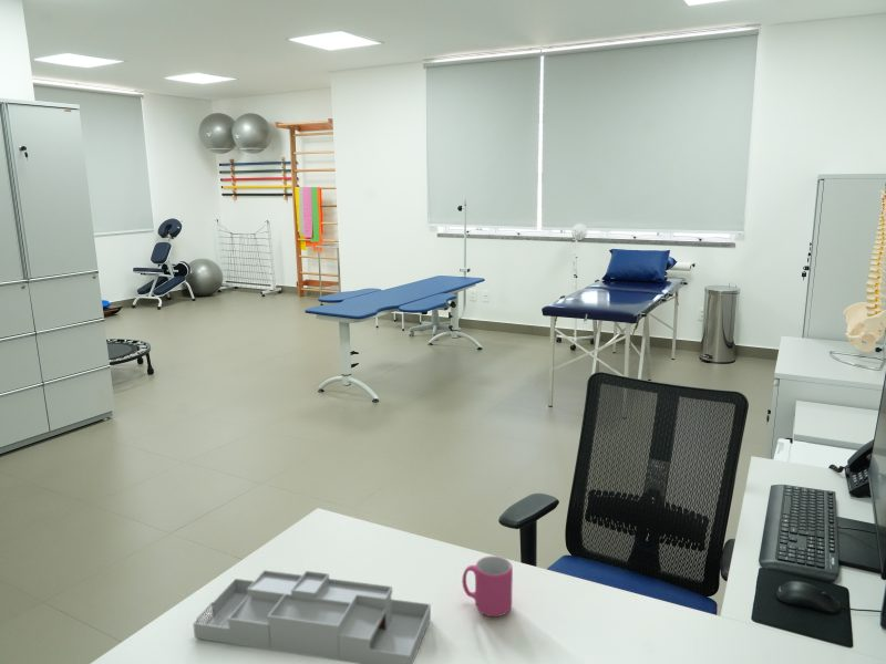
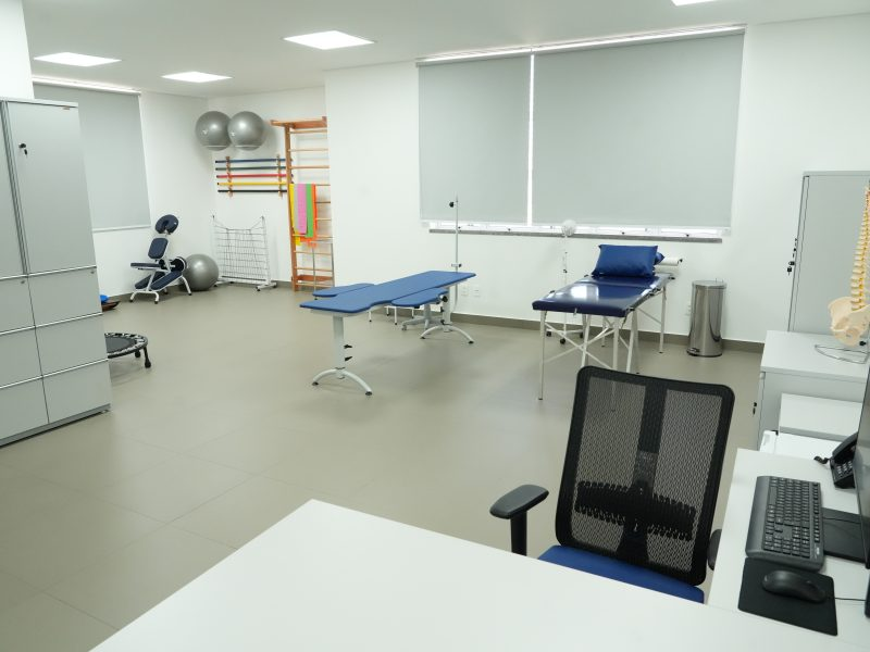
- desk organizer (313, 609)
- mug (486, 584)
